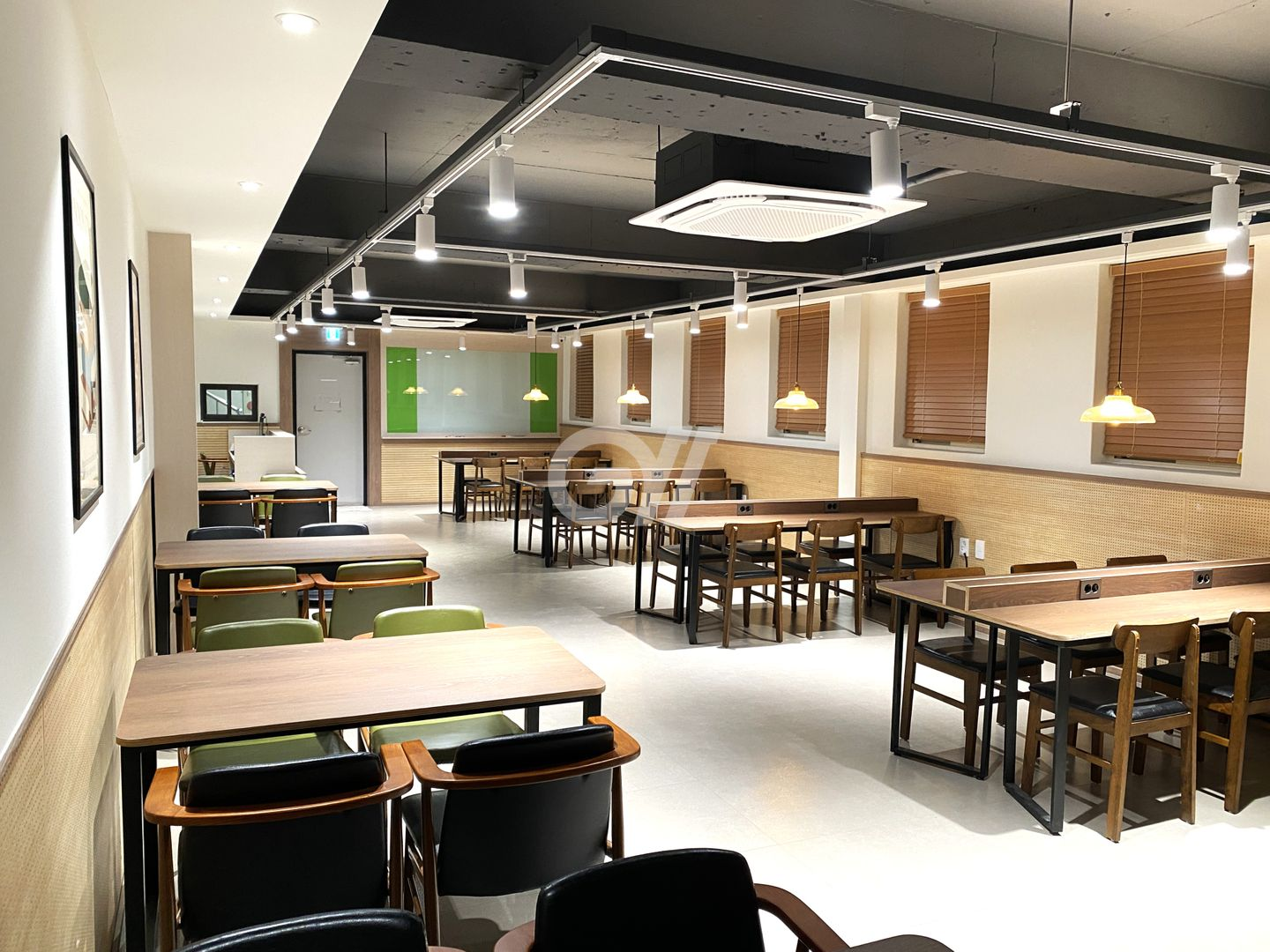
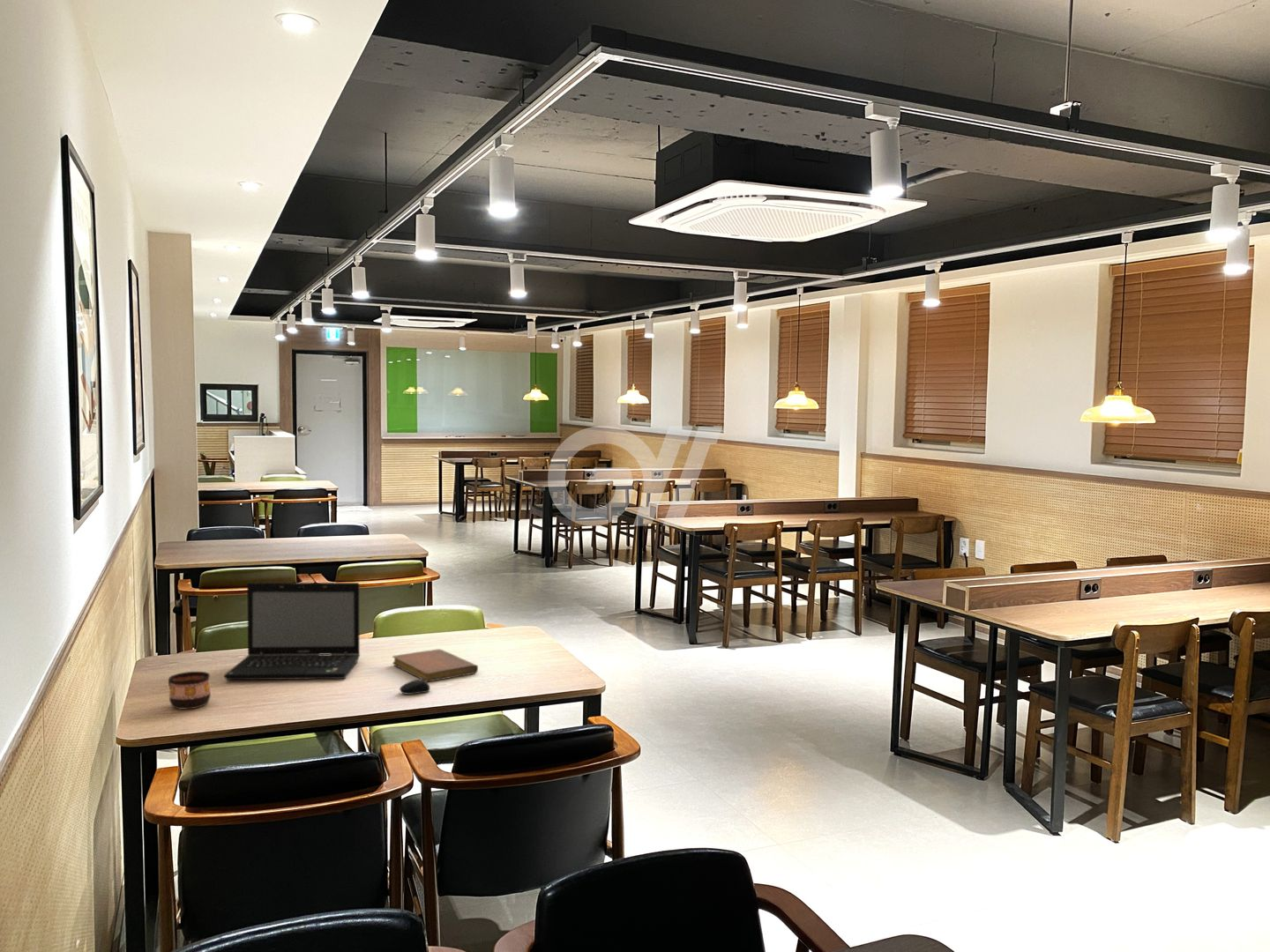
+ cup (190, 689)
+ laptop (295, 629)
+ notebook (434, 664)
+ computer mouse (415, 686)
